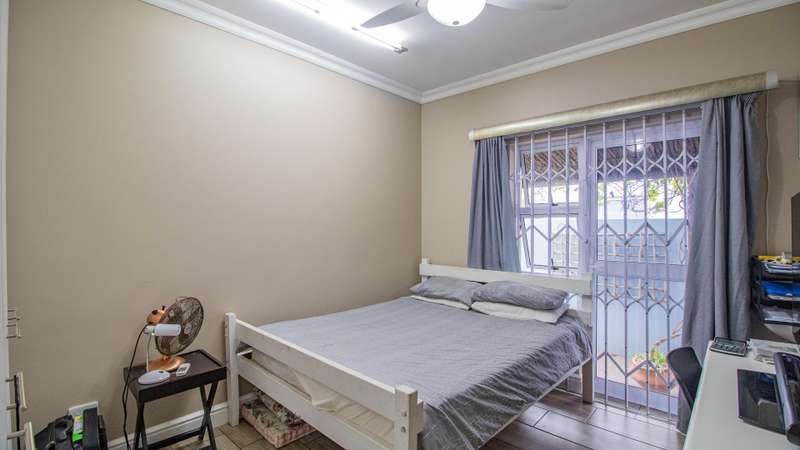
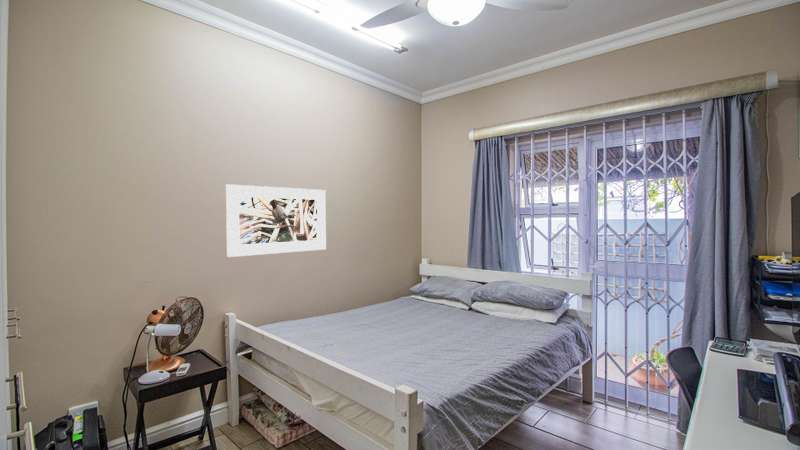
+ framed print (281, 220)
